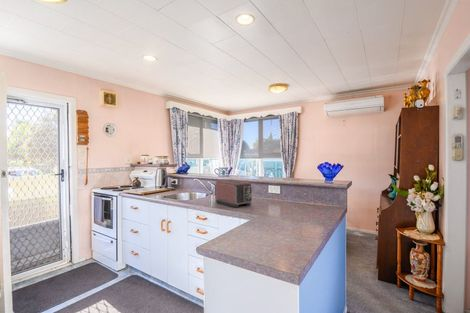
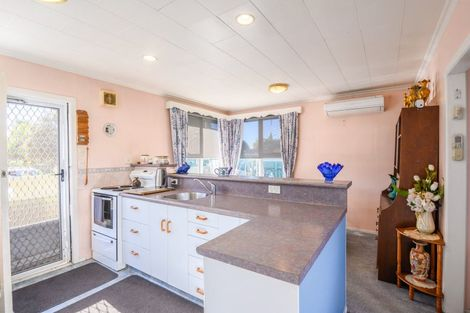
- toaster (234, 192)
